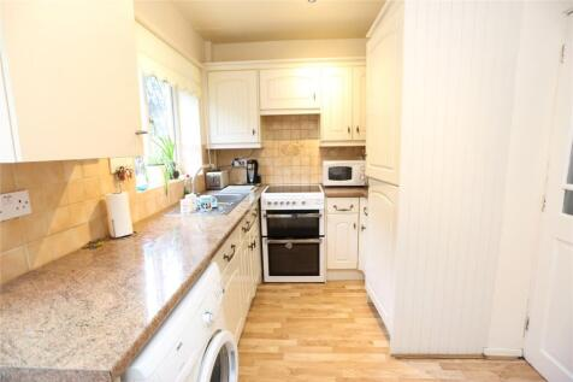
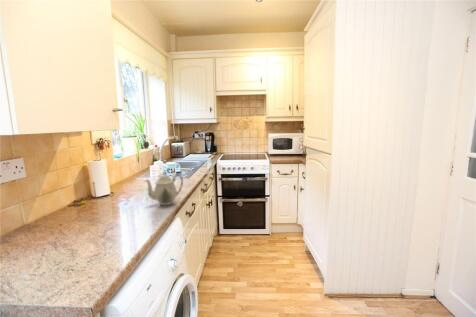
+ teapot (164, 187)
